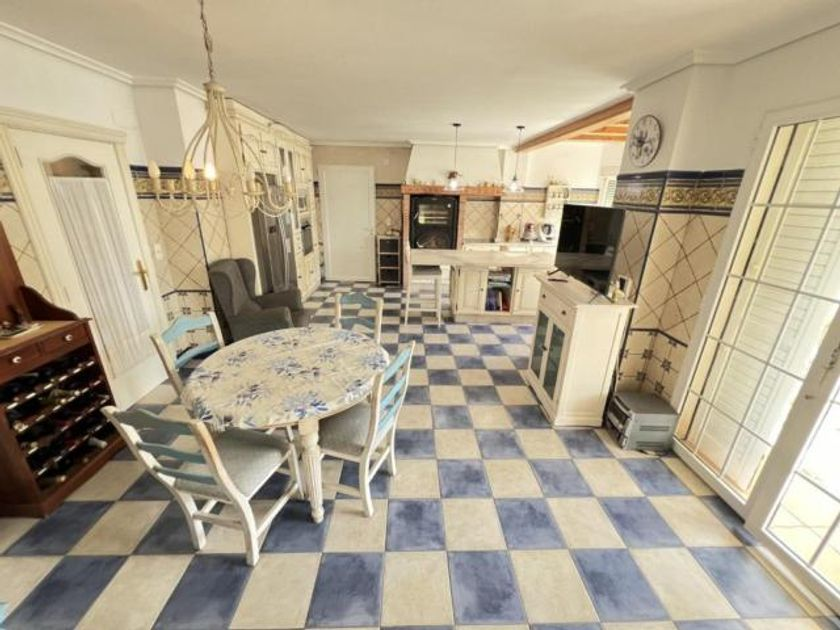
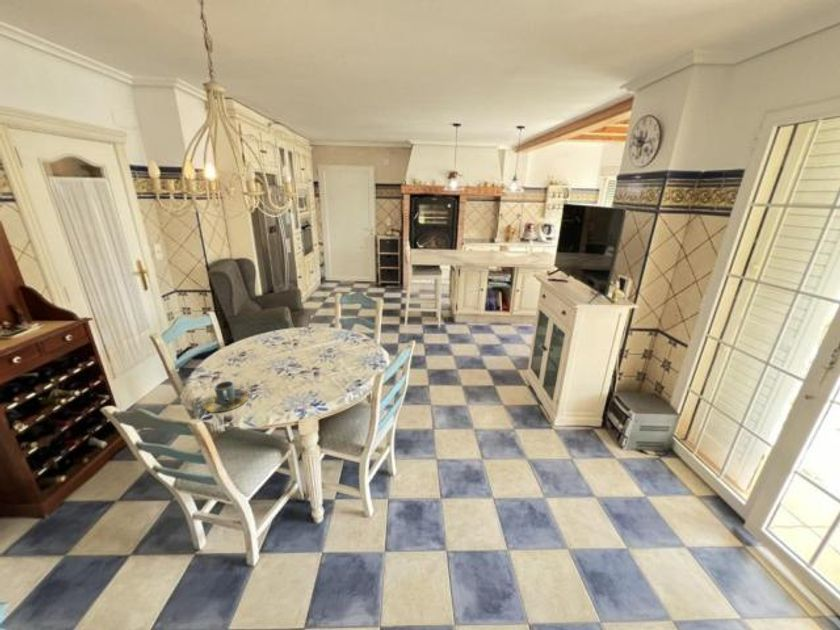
+ cup (225, 392)
